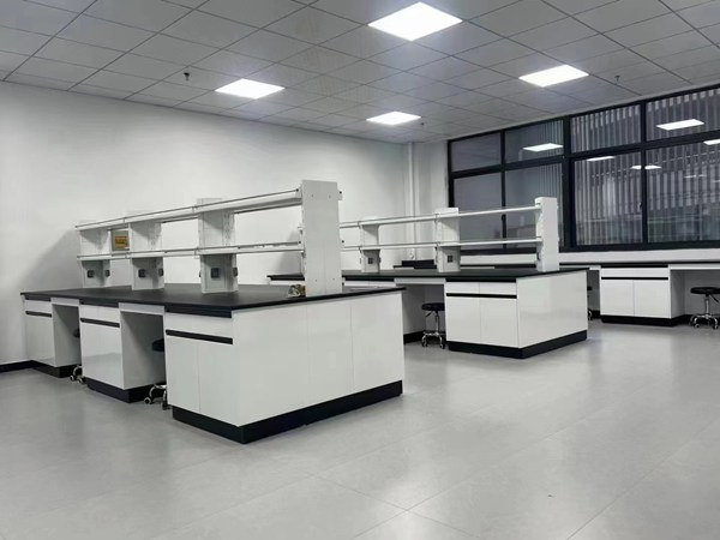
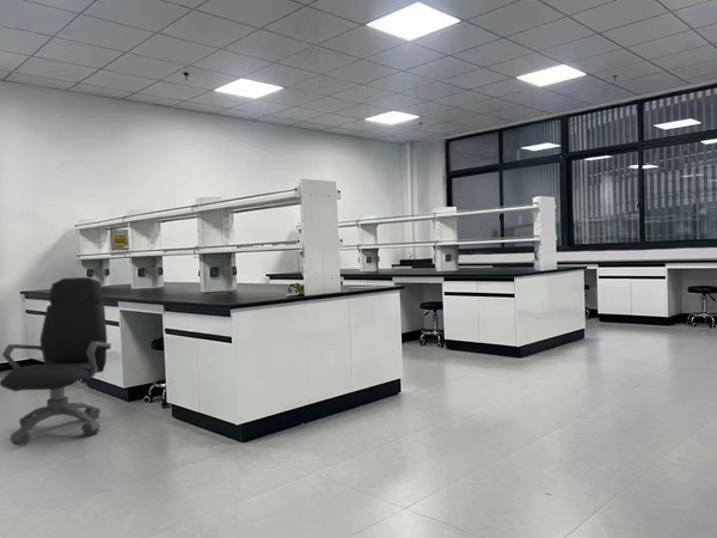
+ office chair (56, 355)
